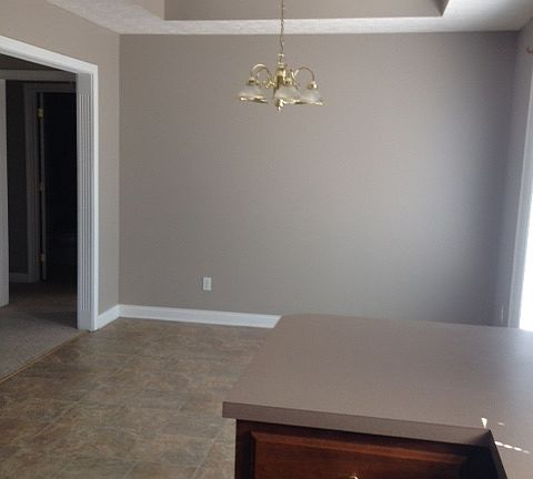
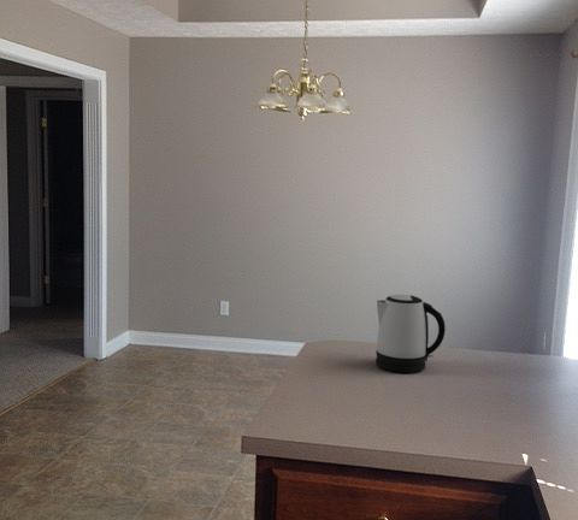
+ kettle (409, 331)
